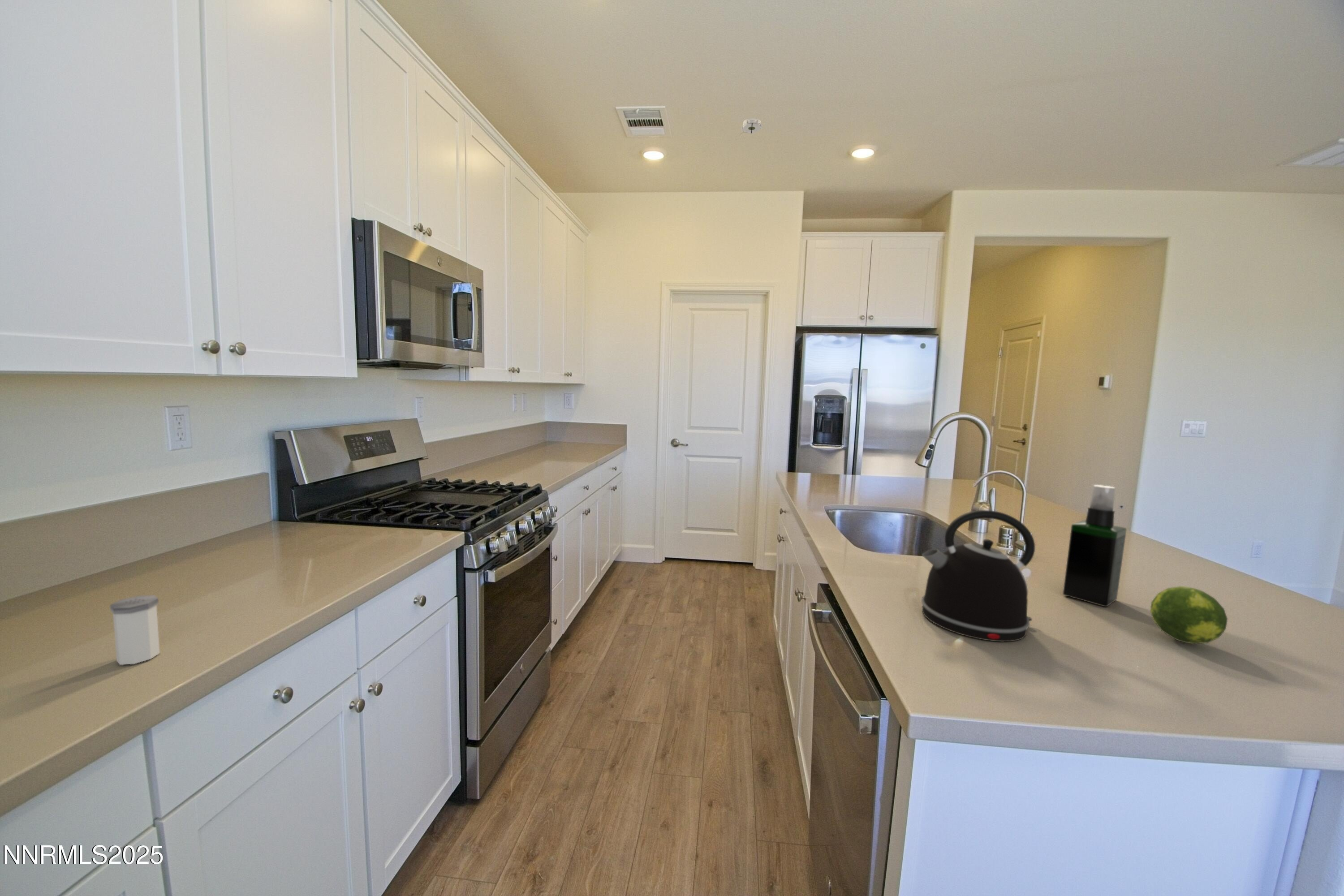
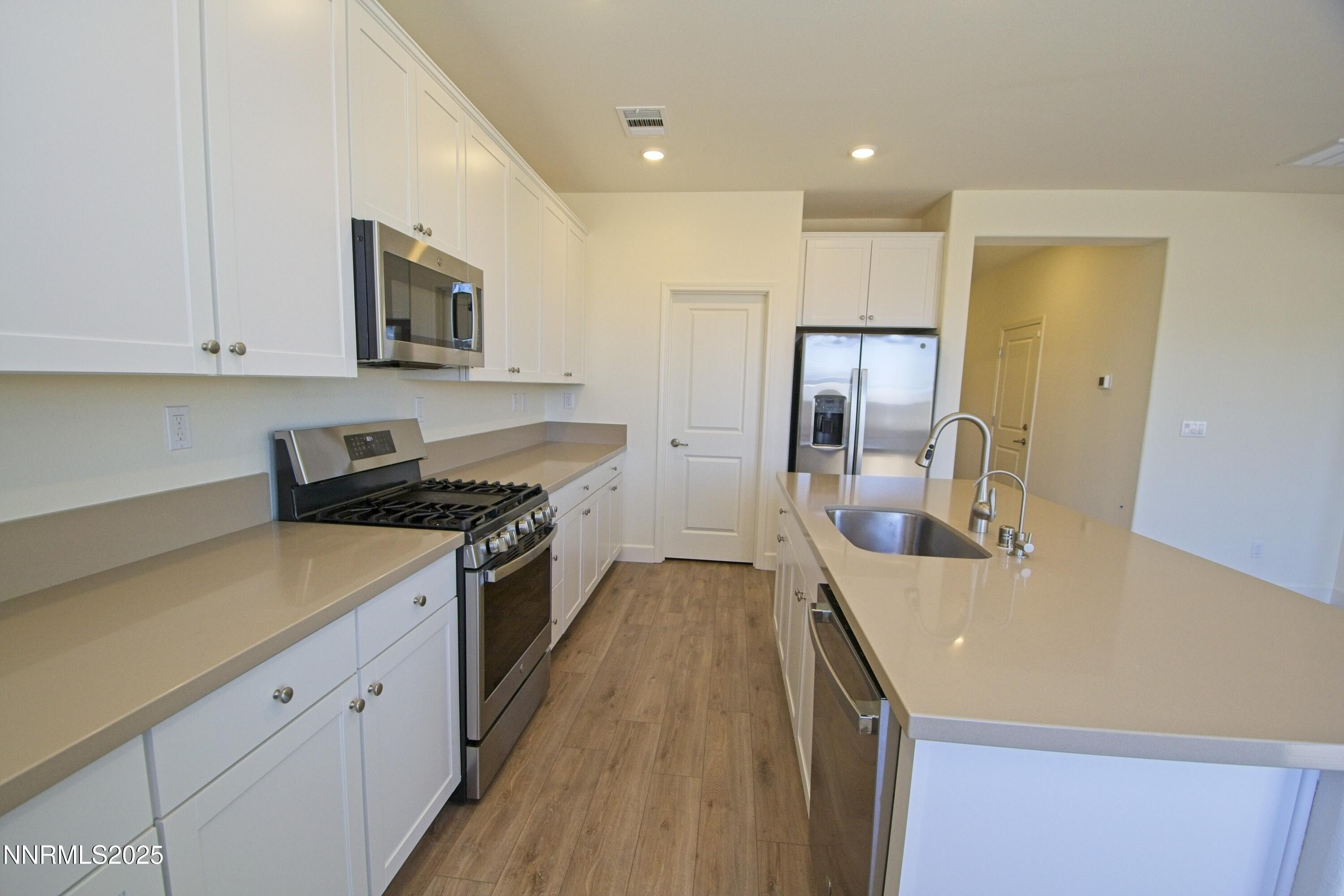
- smoke detector (751, 126)
- kettle (978, 565)
- salt shaker (136, 629)
- spray bottle (1097, 543)
- fruit (1187, 615)
